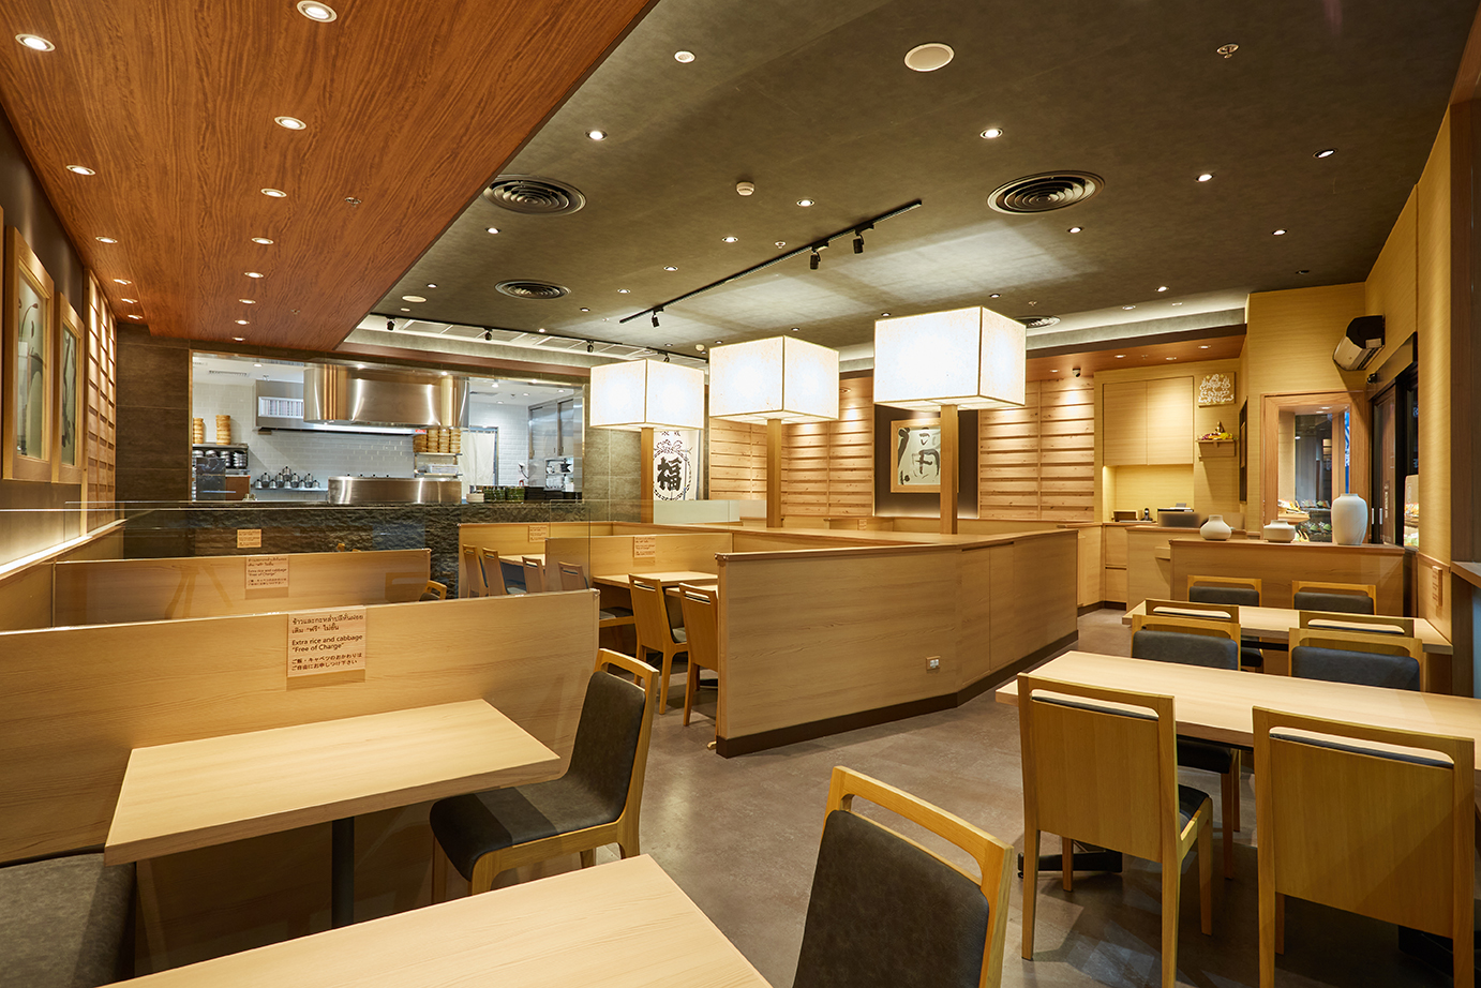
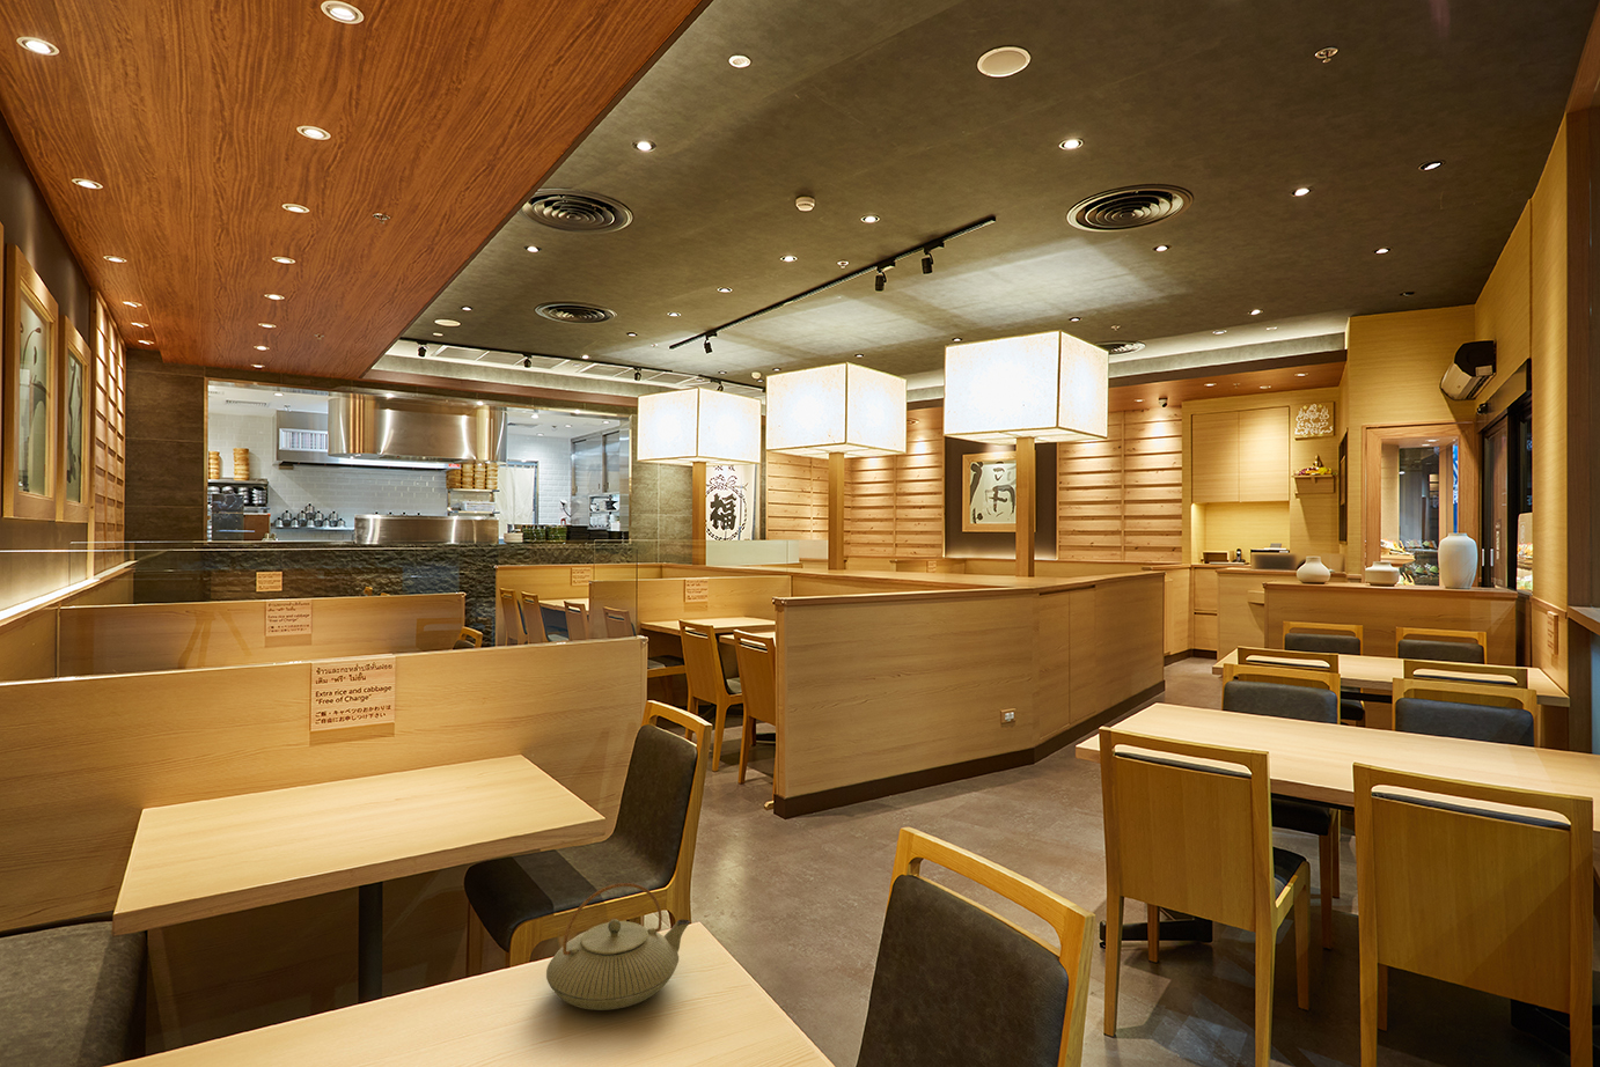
+ teapot (622, 932)
